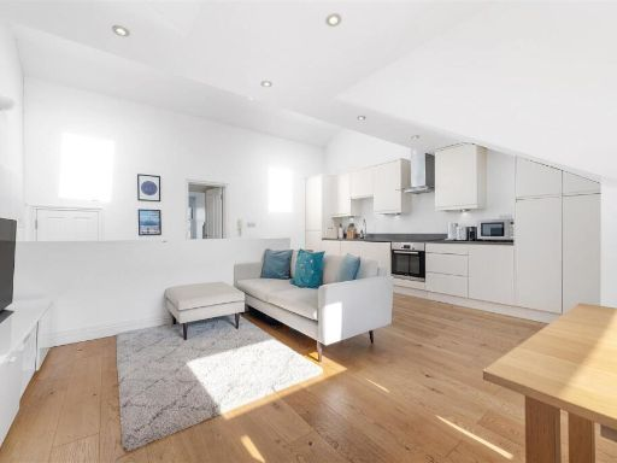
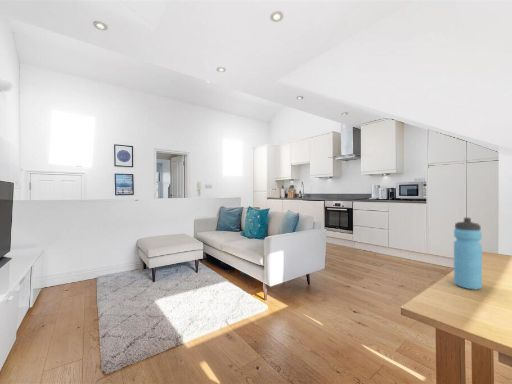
+ water bottle (467, 251)
